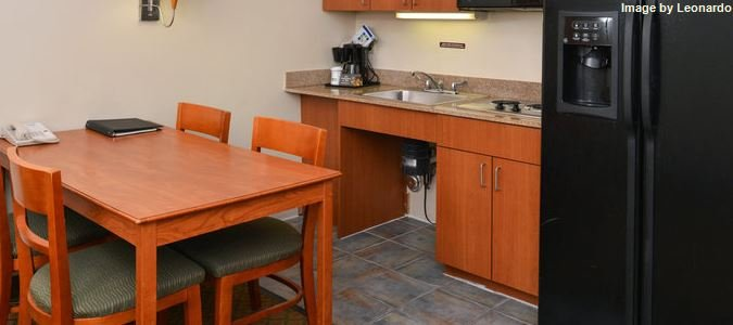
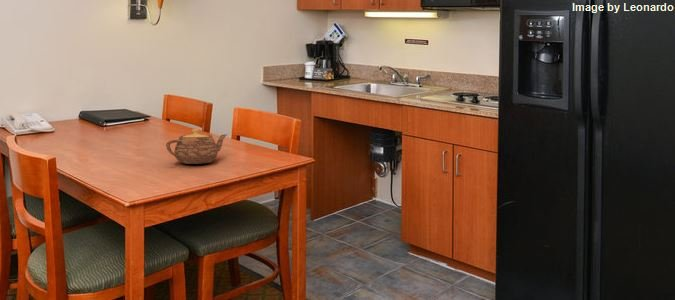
+ teapot (198, 145)
